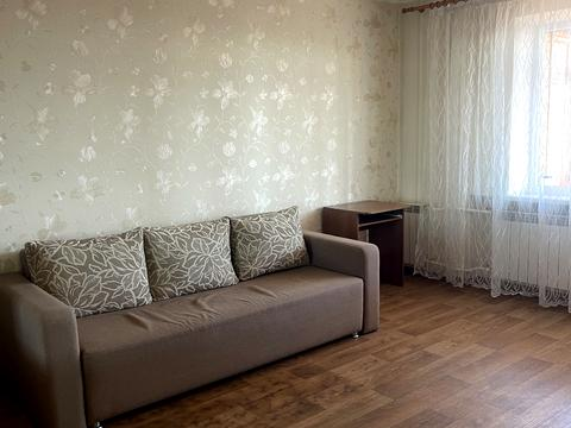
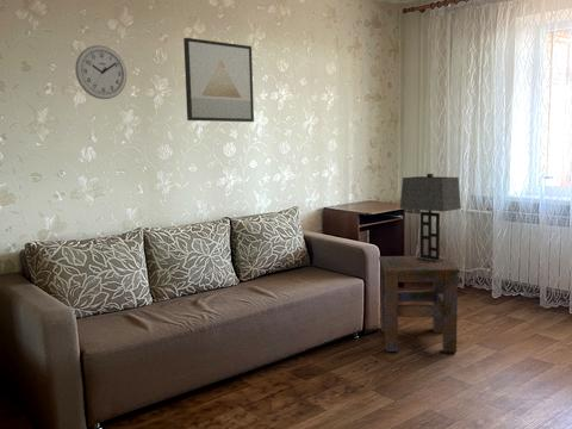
+ wall art (220, 81)
+ side table (416, 300)
+ wall clock (101, 72)
+ table lamp (429, 217)
